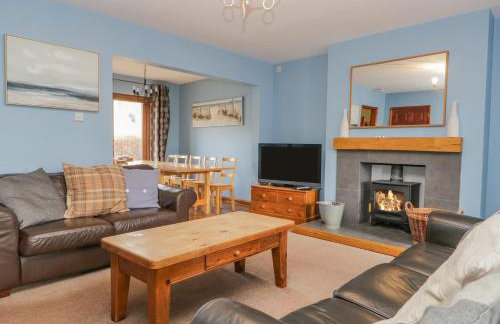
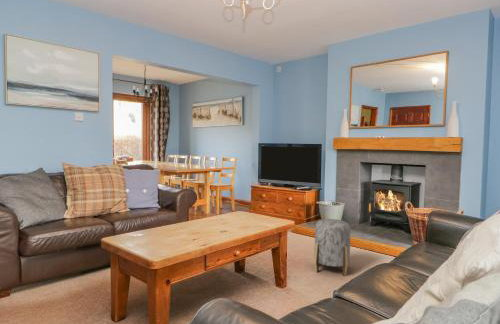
+ stool (332, 244)
